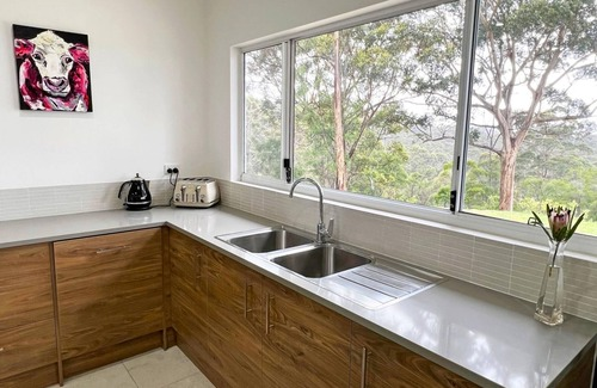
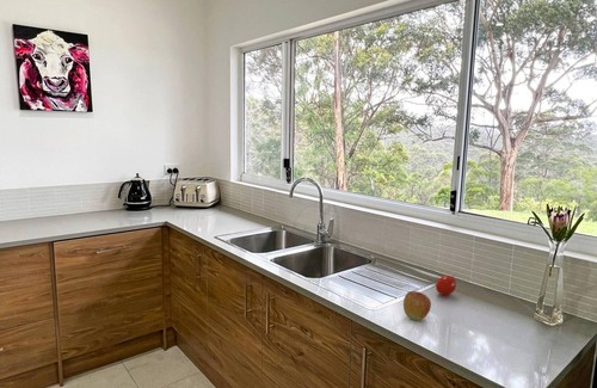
+ fruit (447, 284)
+ apple (417, 304)
